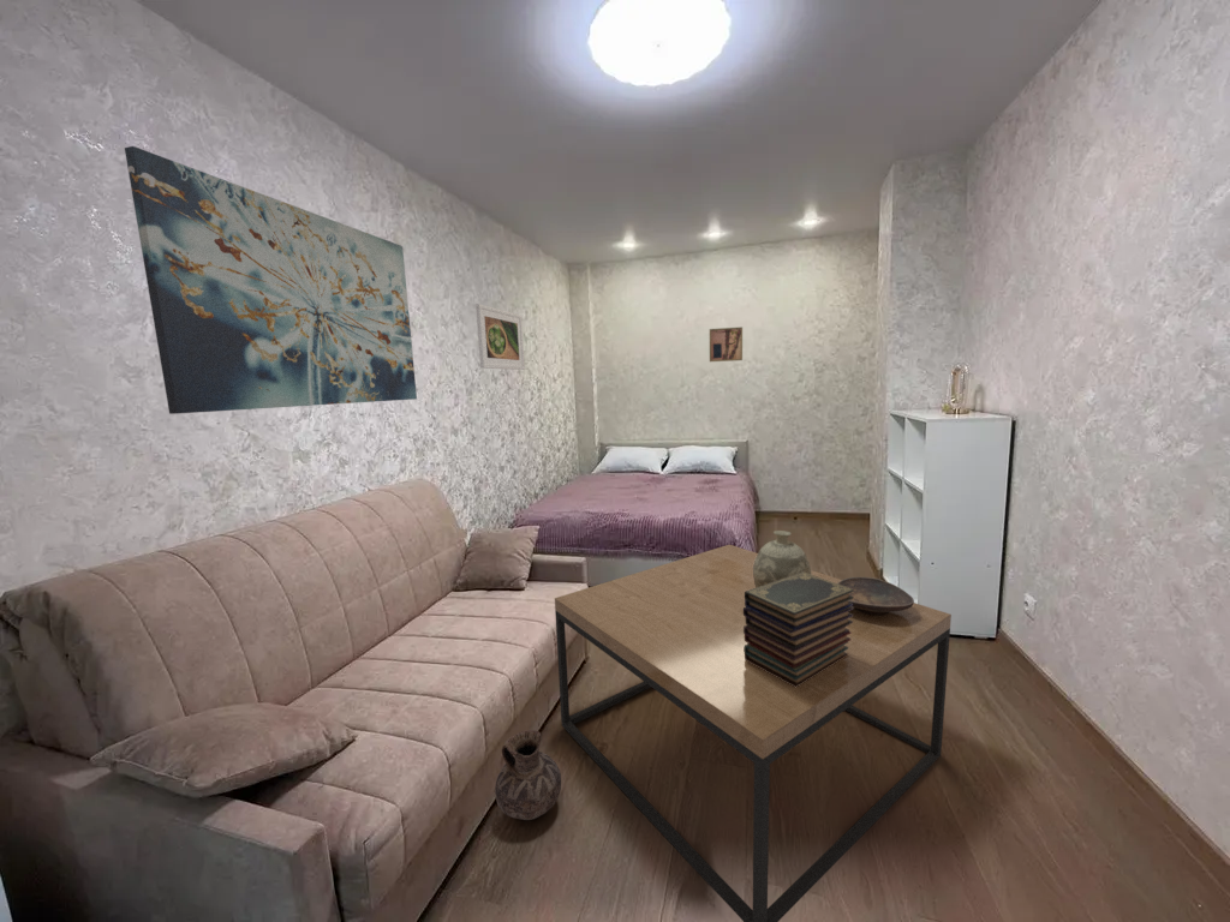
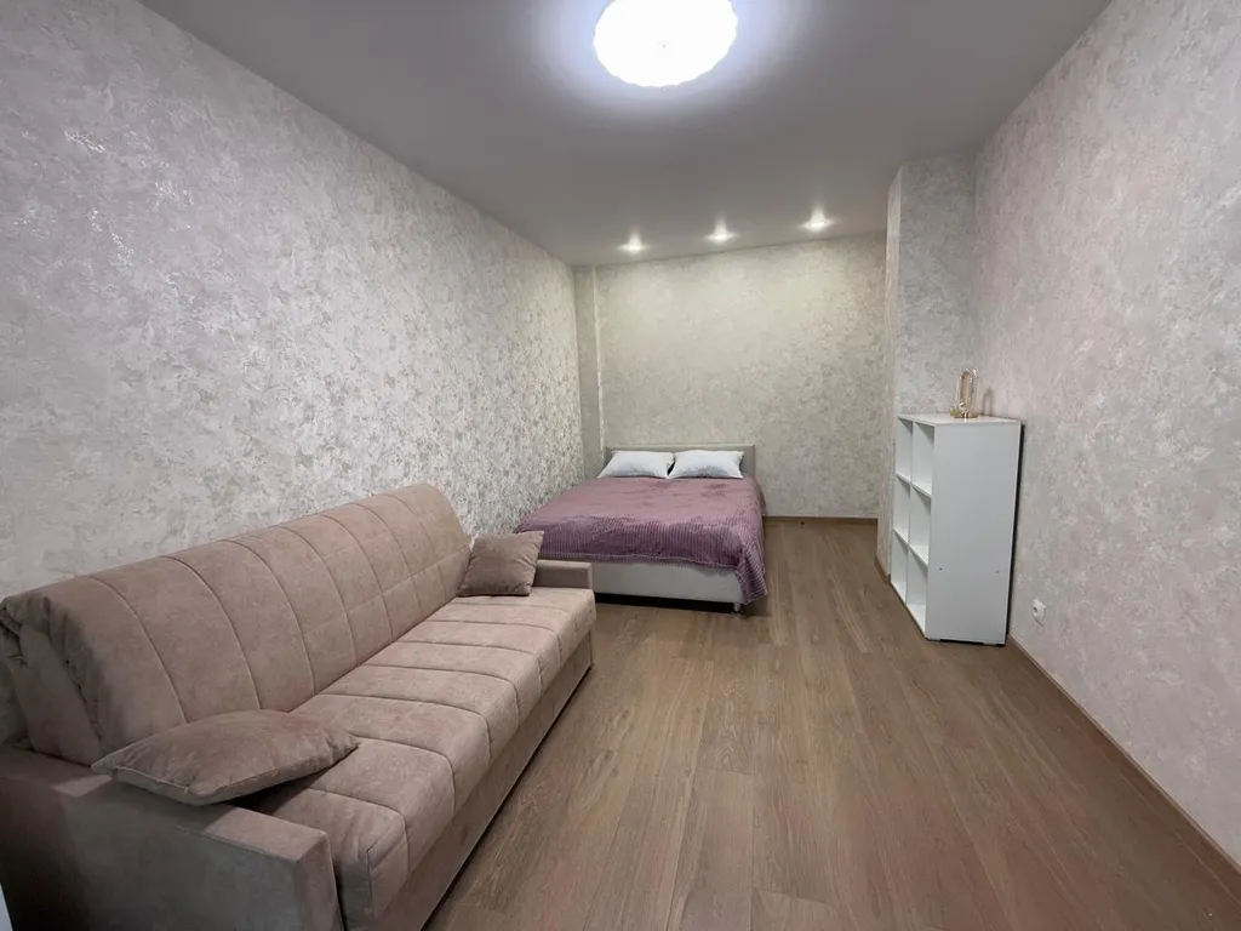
- ceramic jug (527, 773)
- decorative bowl (872, 599)
- decorative vase (781, 569)
- wall art (312, 310)
- wall art (726, 345)
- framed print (502, 339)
- coffee table (739, 673)
- book stack (798, 624)
